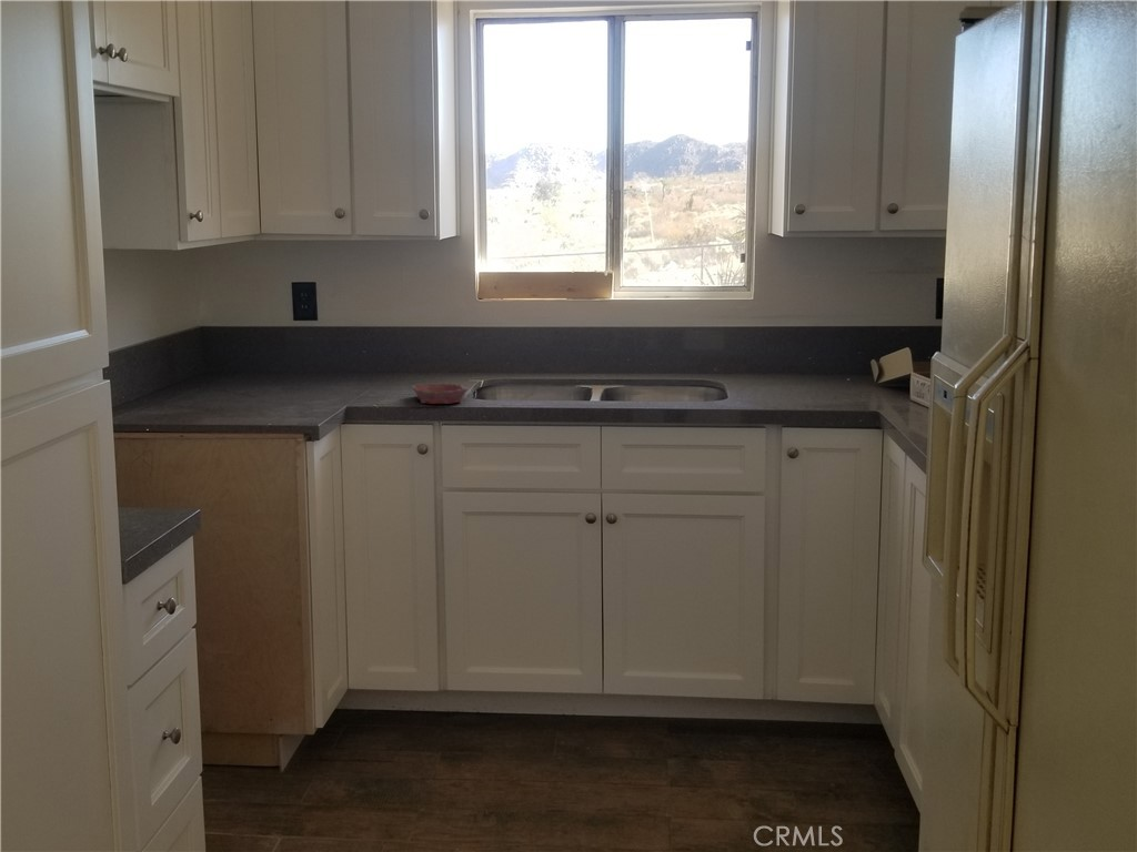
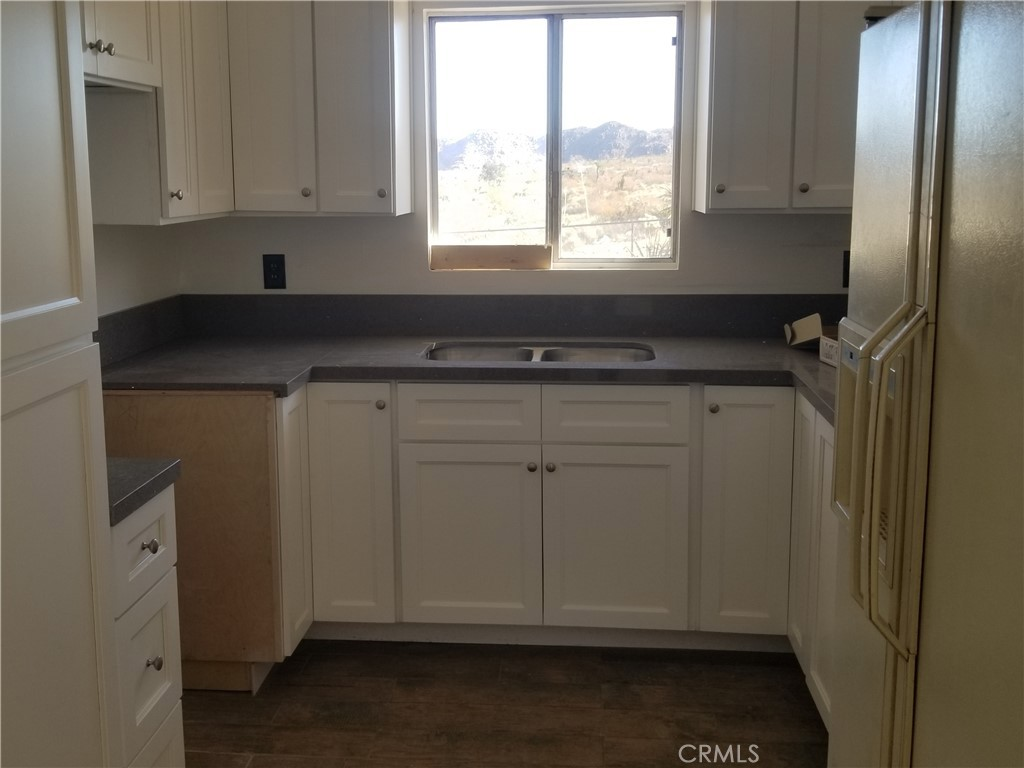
- bowl (439, 393)
